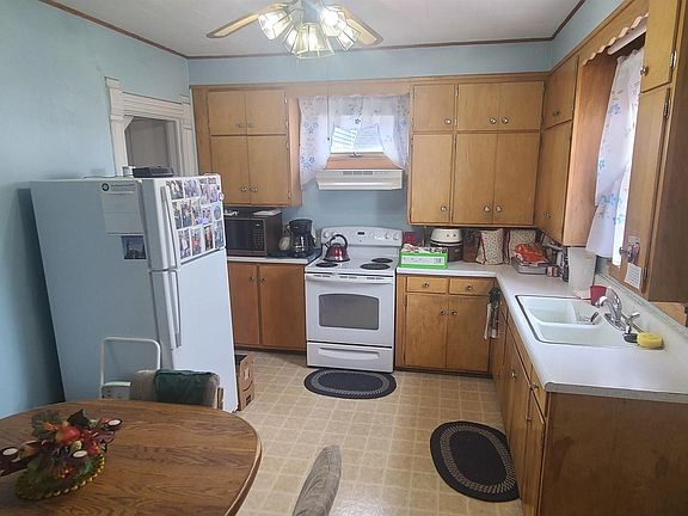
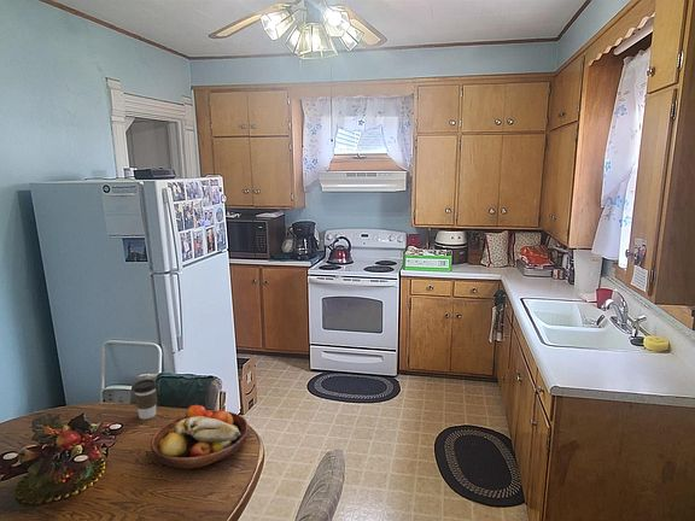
+ fruit bowl (202, 428)
+ coffee cup (146, 399)
